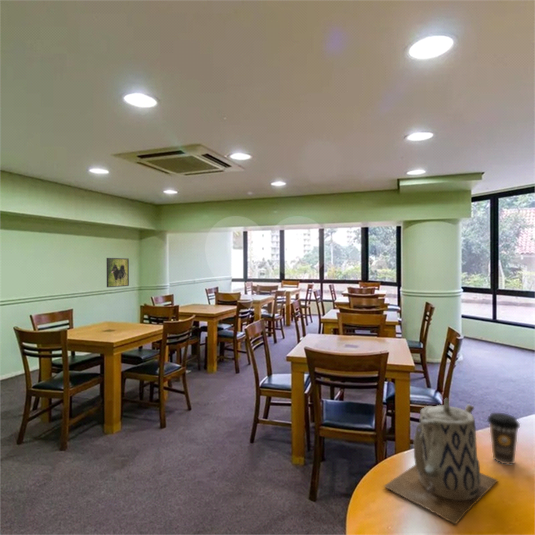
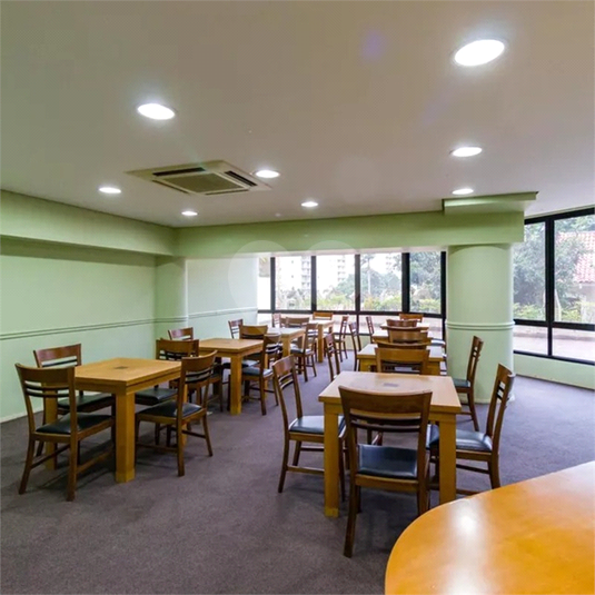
- teapot (441, 440)
- coffee cup (503, 438)
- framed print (118, 272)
